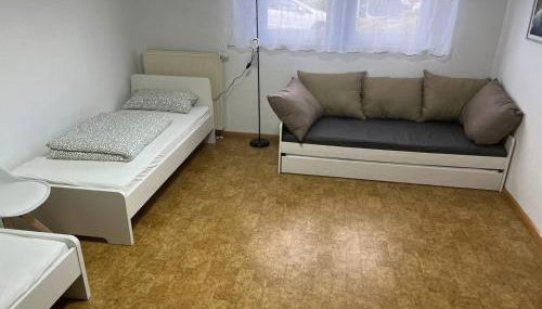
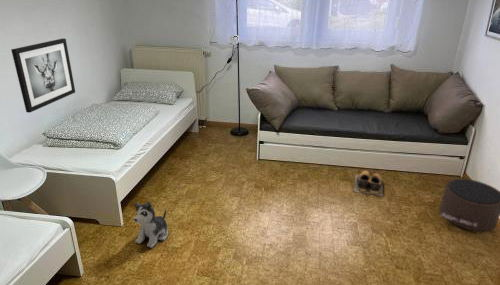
+ plush toy (152, 216)
+ pouf (466, 201)
+ shoes (369, 179)
+ wall art (47, 73)
